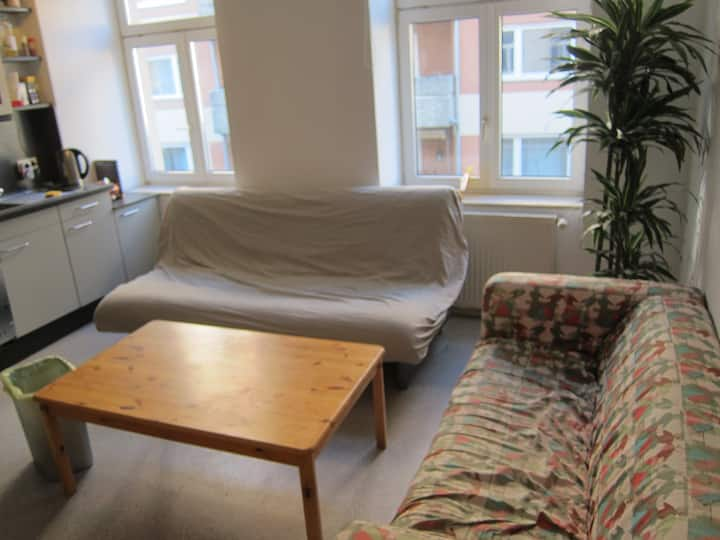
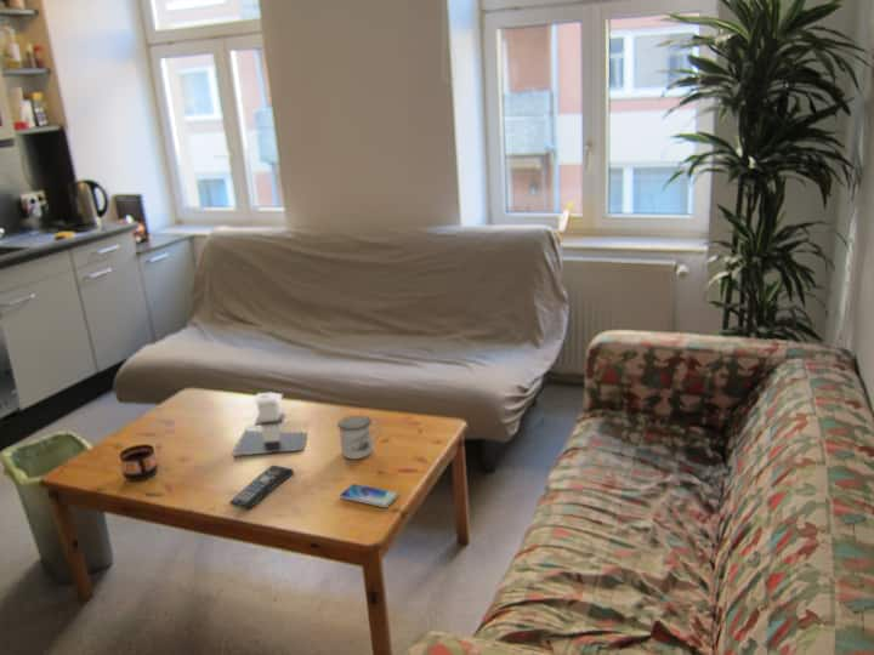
+ remote control (262, 485)
+ architectural model (271, 416)
+ smartphone (369, 495)
+ cup (137, 463)
+ mug (361, 435)
